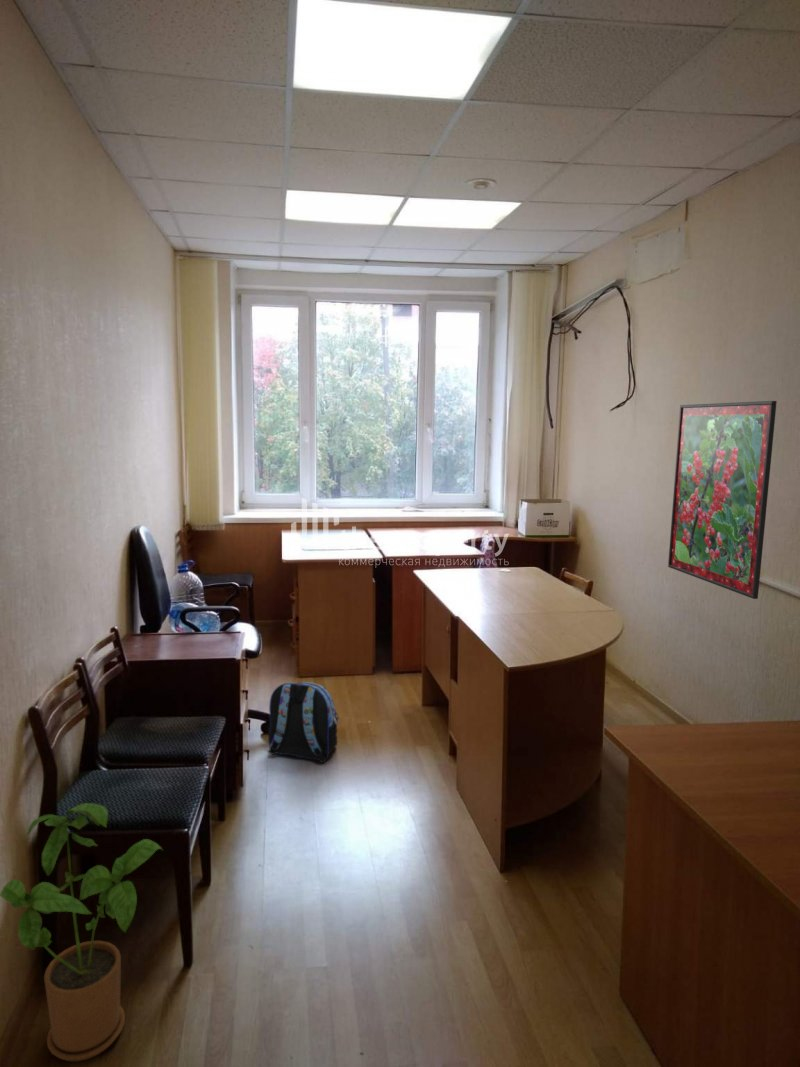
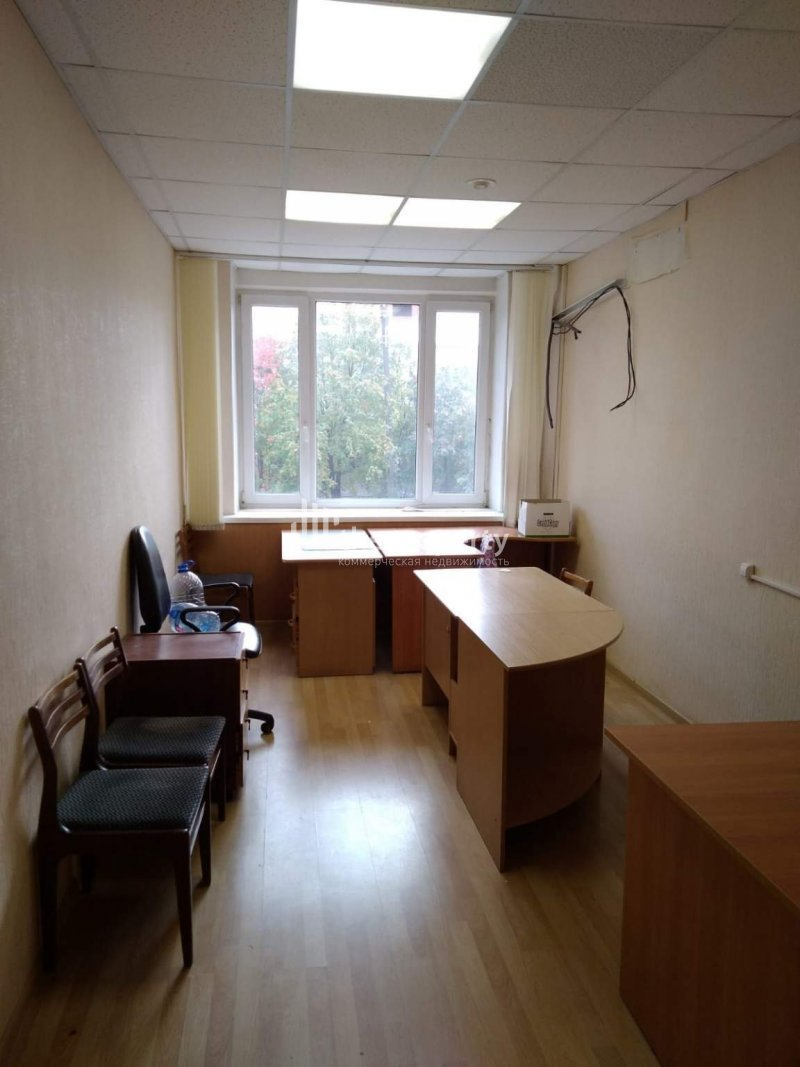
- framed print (715, 494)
- backpack (304, 715)
- house plant (91, 925)
